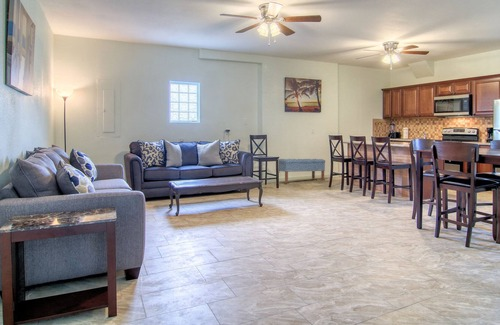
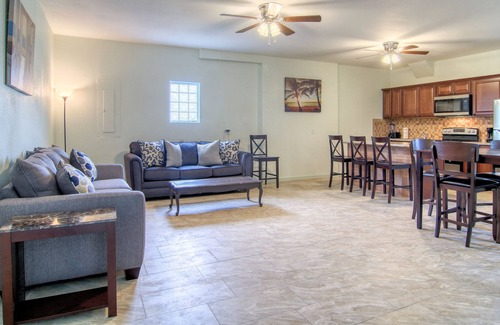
- bench (300, 170)
